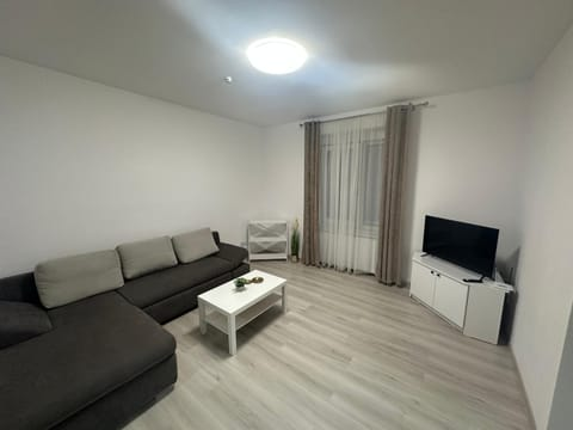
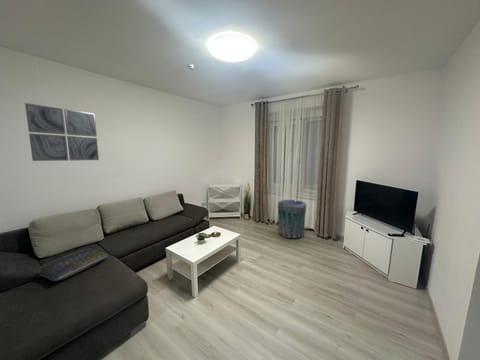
+ cushion (73, 262)
+ wall art (67, 134)
+ trash can (291, 217)
